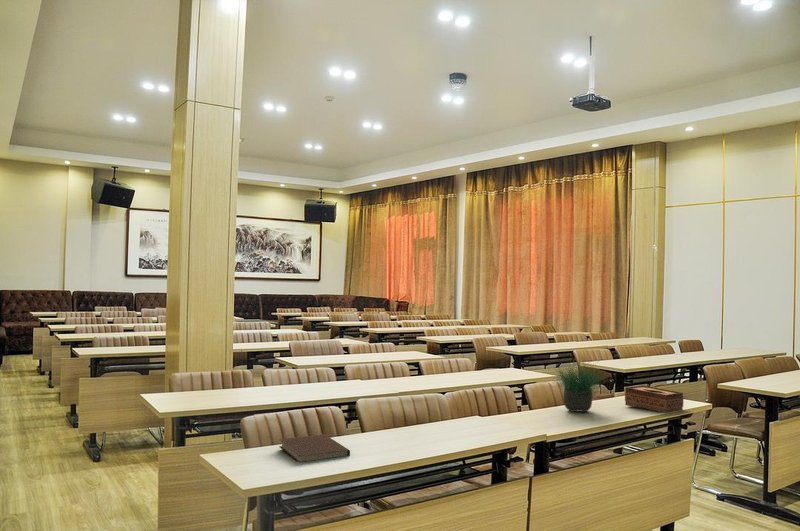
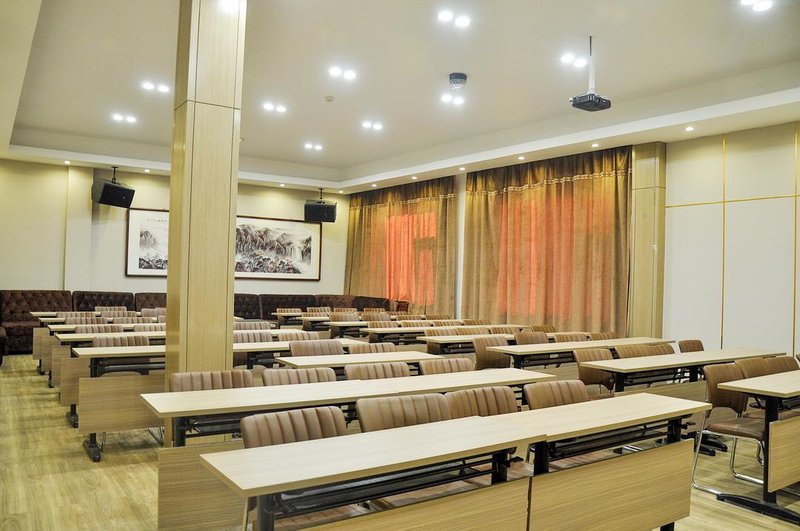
- notebook (313, 448)
- tissue box (653, 399)
- potted plant (578, 378)
